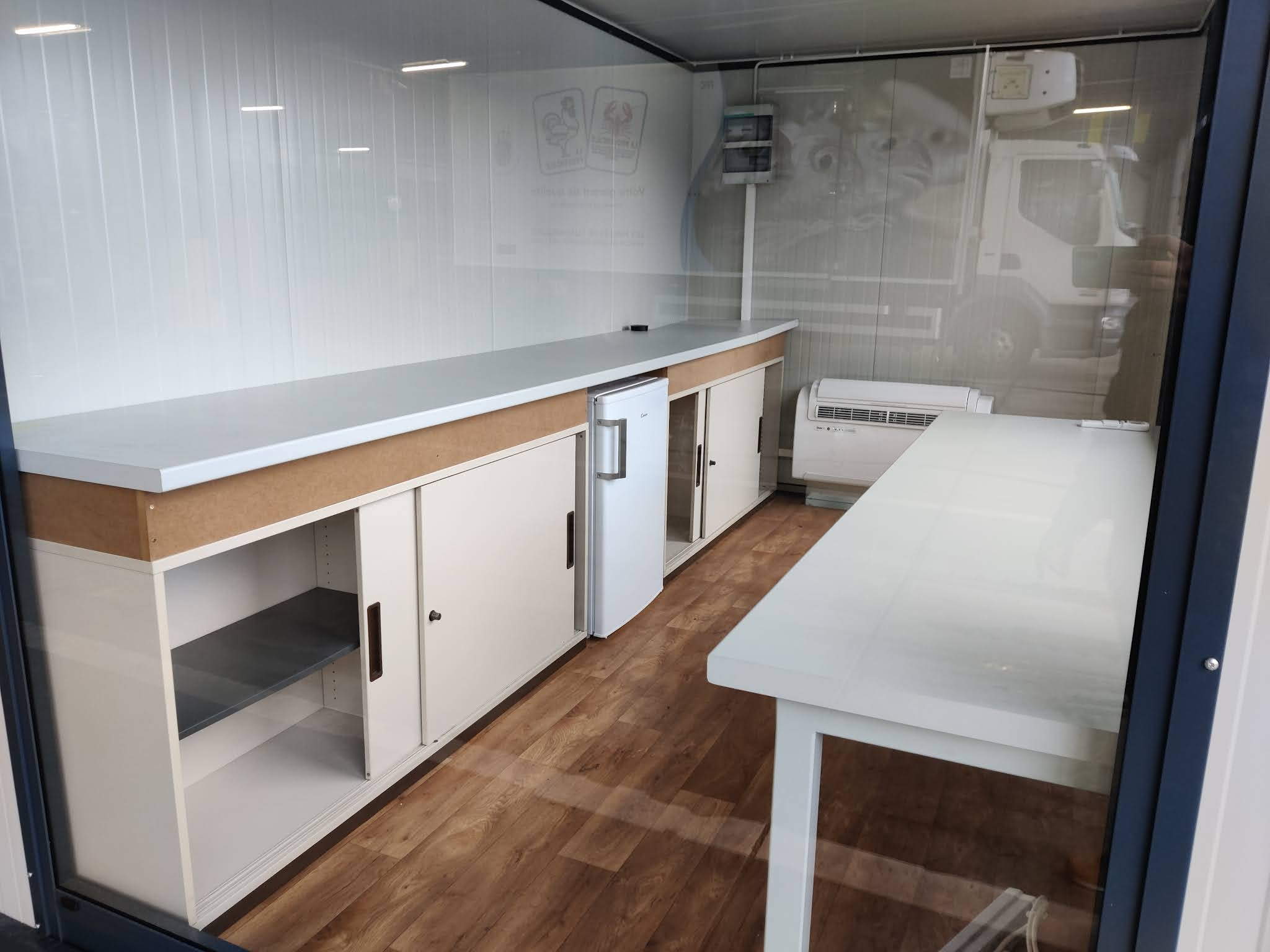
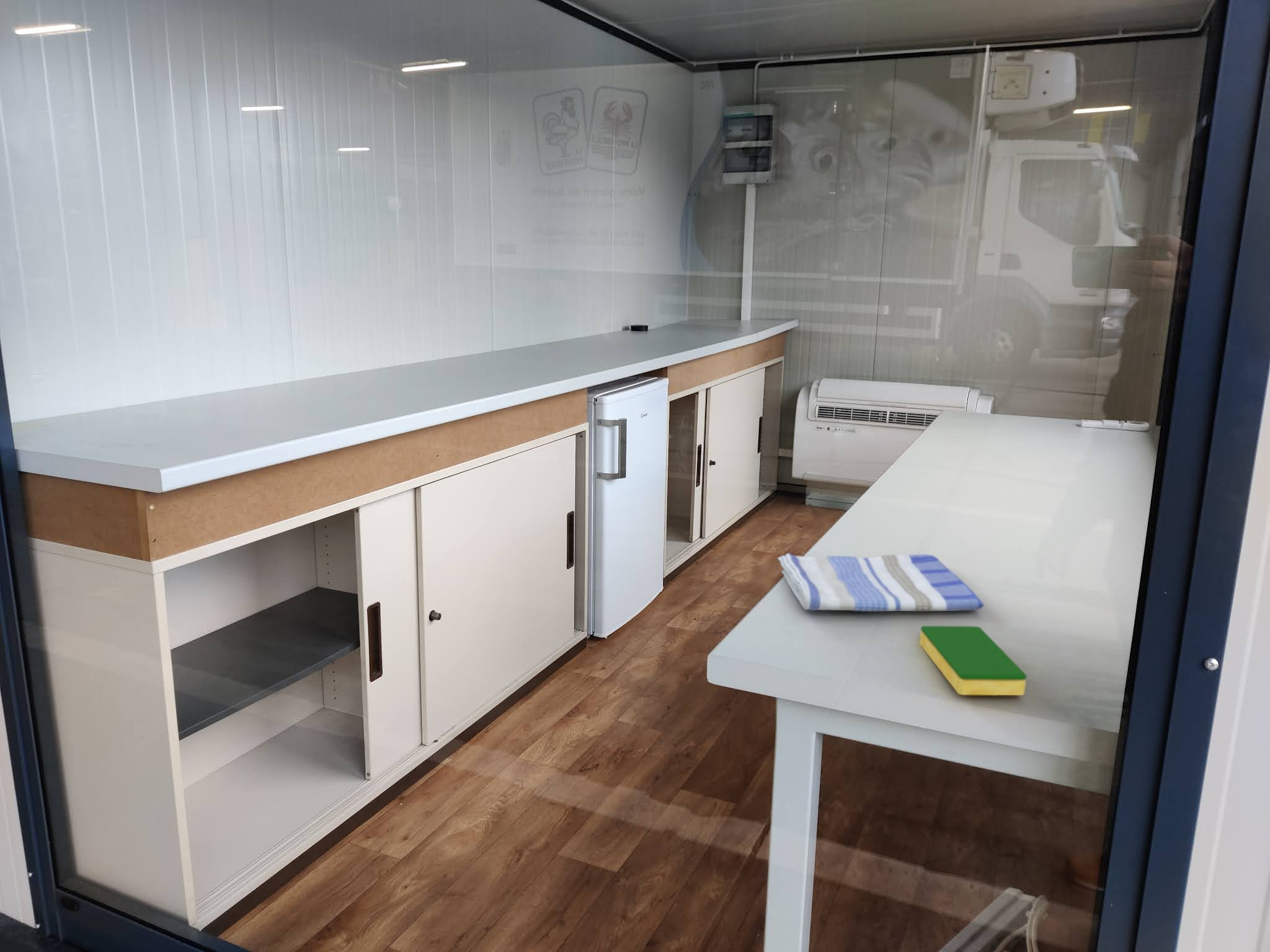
+ dish sponge (969, 658)
+ dish towel (874, 580)
